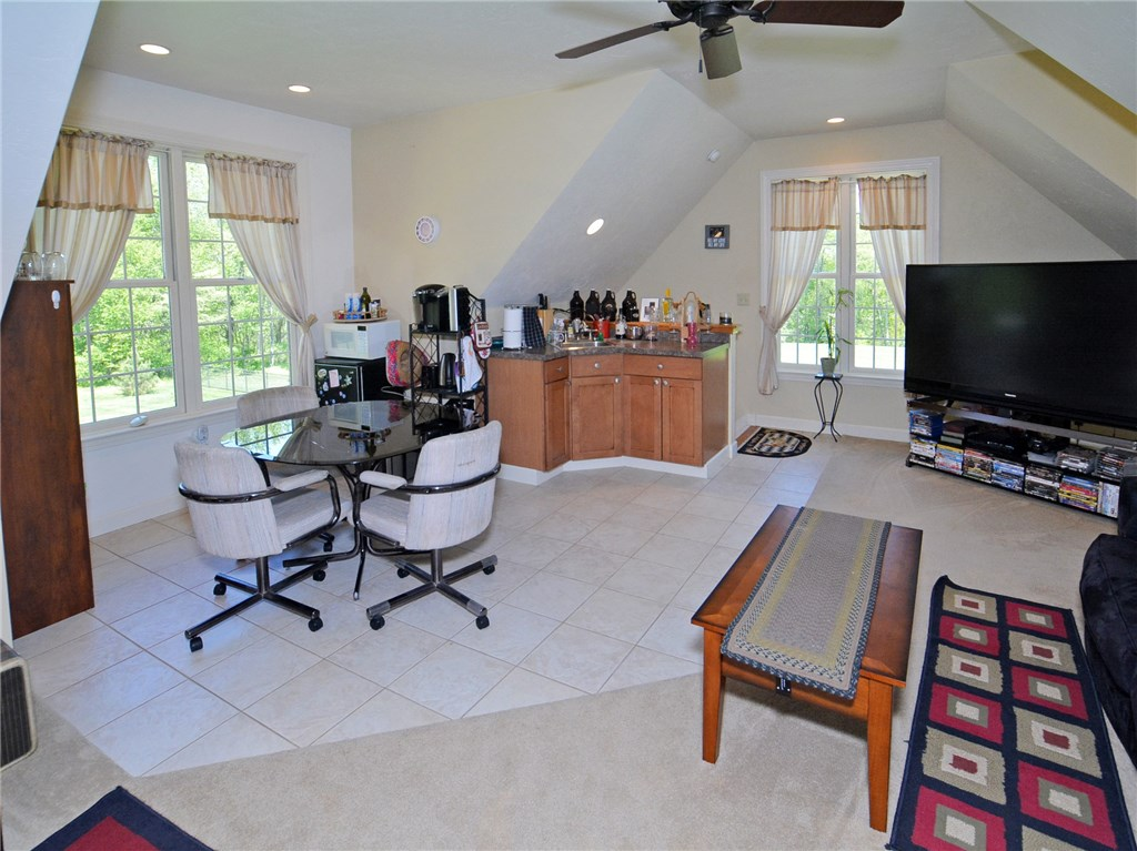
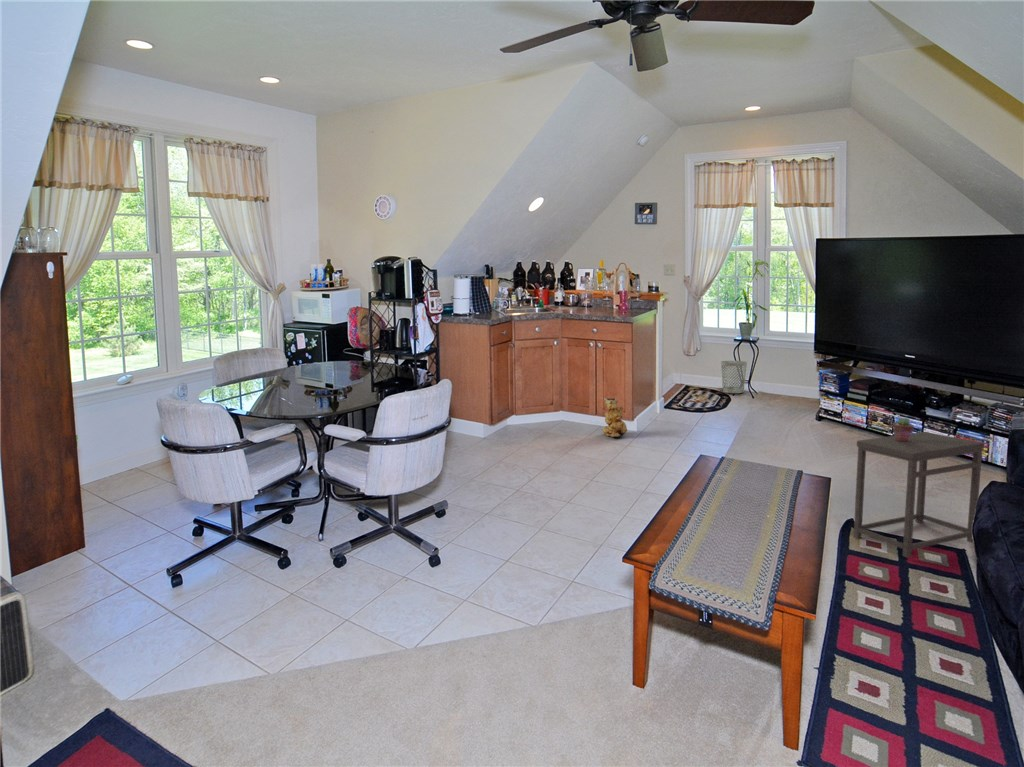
+ potted succulent (903, 428)
+ vase (614, 417)
+ side table (918, 491)
+ wastebasket (733, 377)
